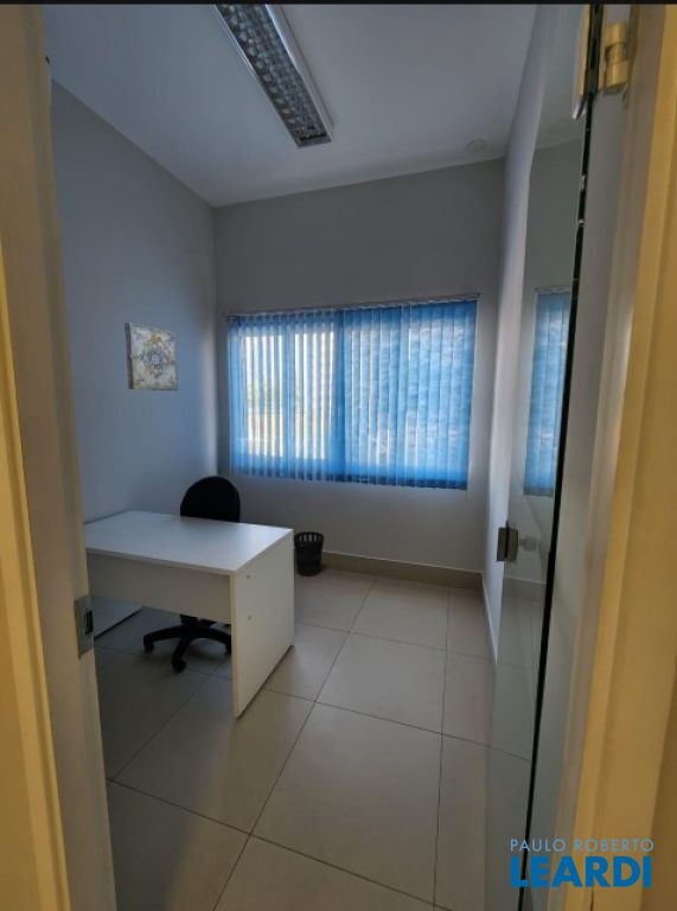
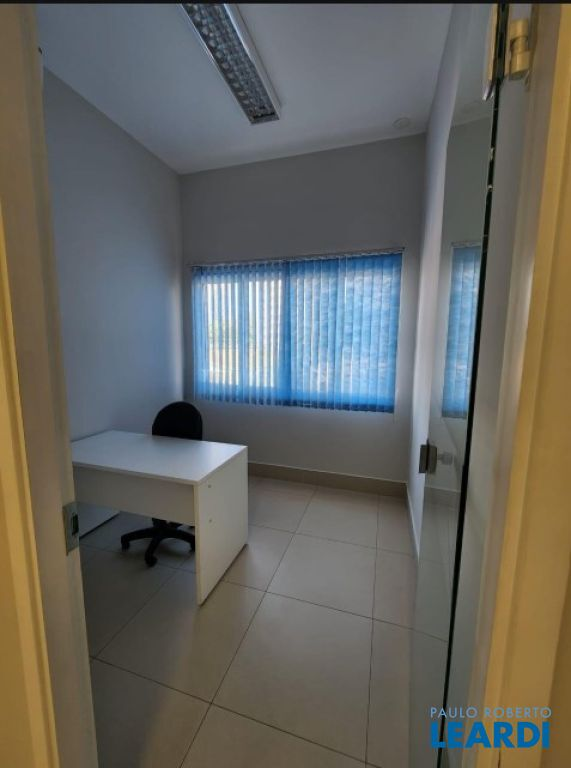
- wastebasket (308, 553)
- wall art (153, 359)
